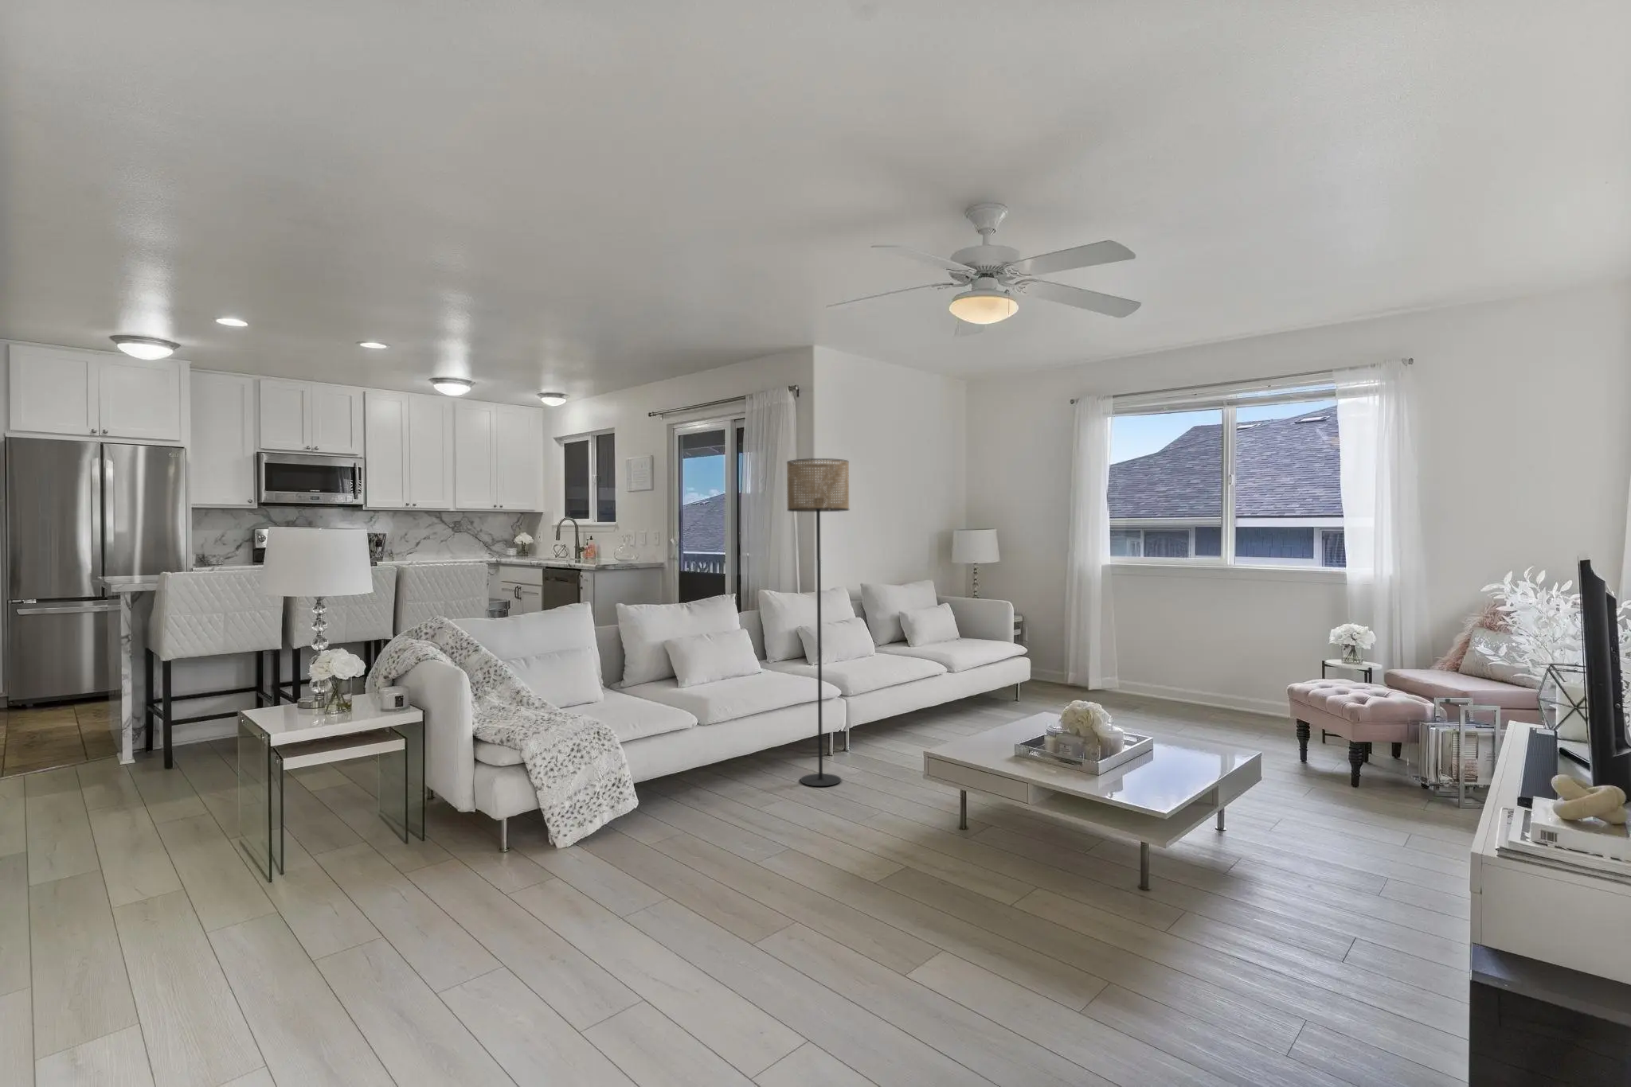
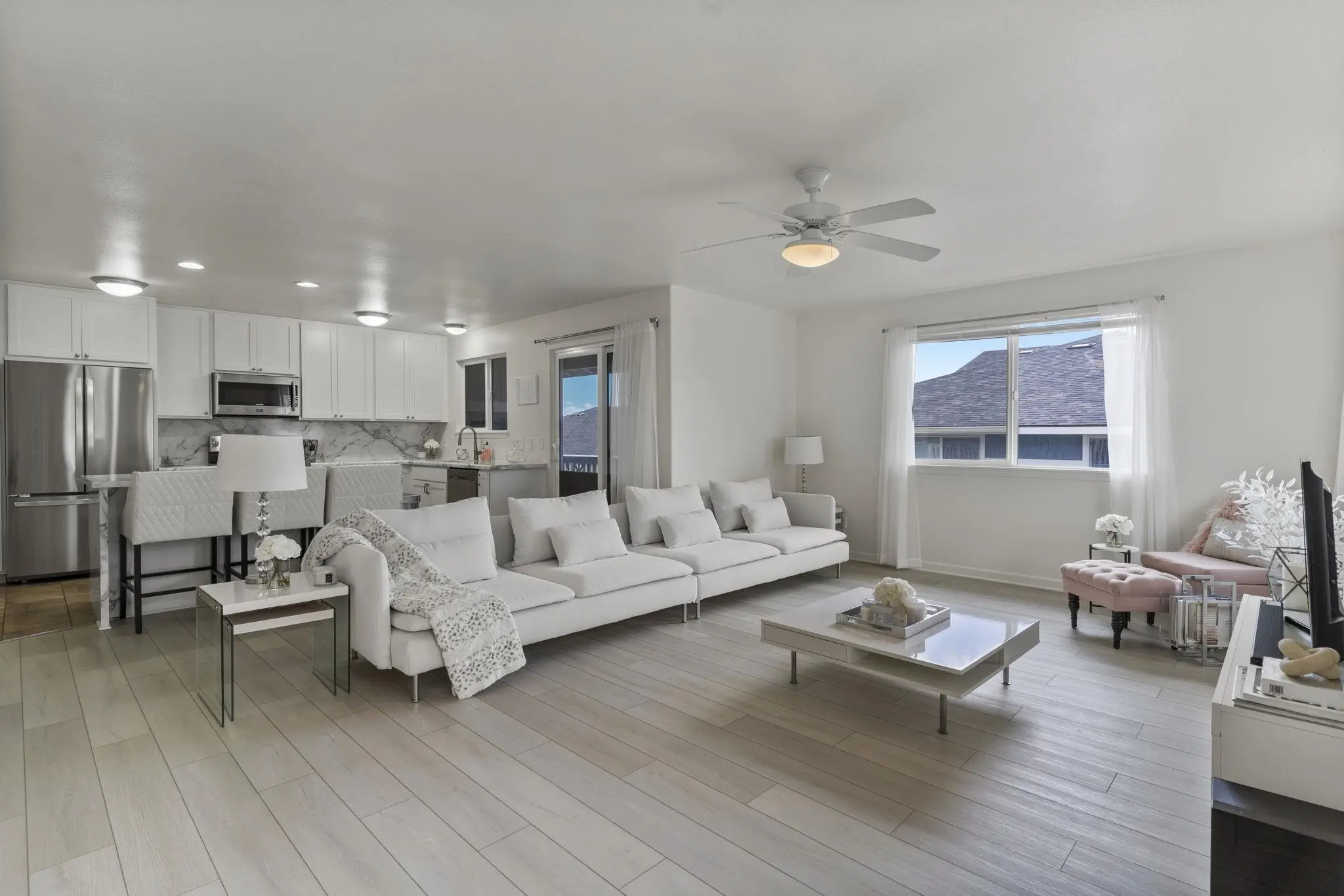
- floor lamp (819, 621)
